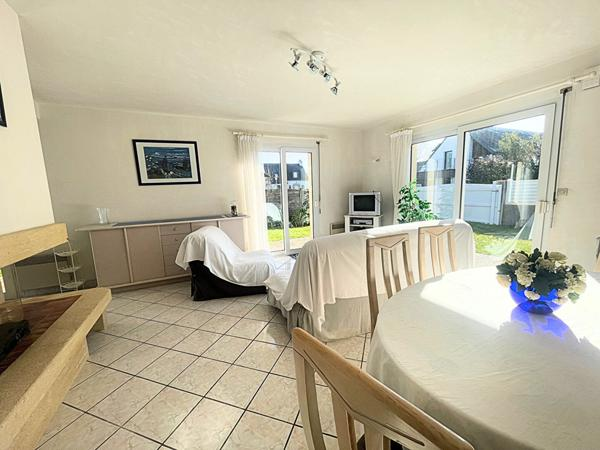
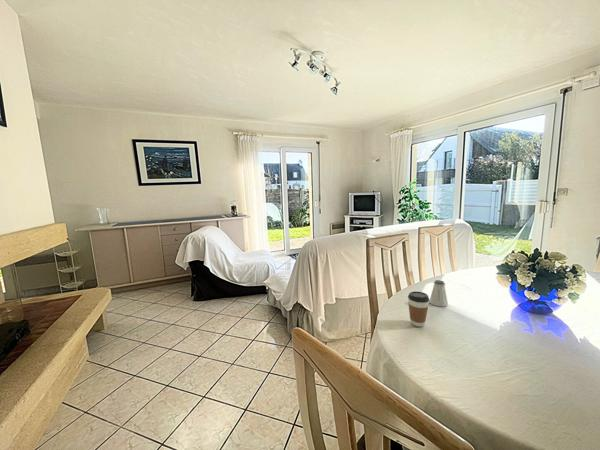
+ coffee cup (418, 308)
+ saltshaker (438, 292)
